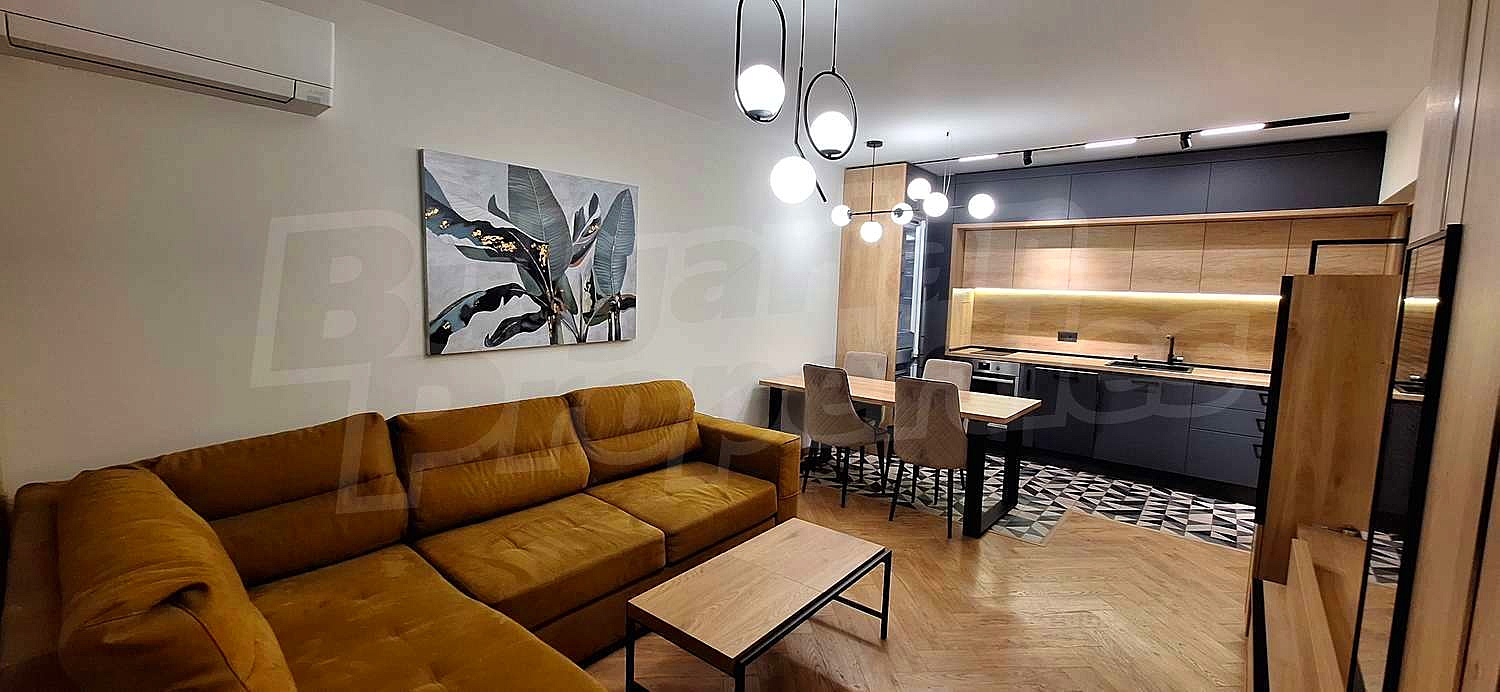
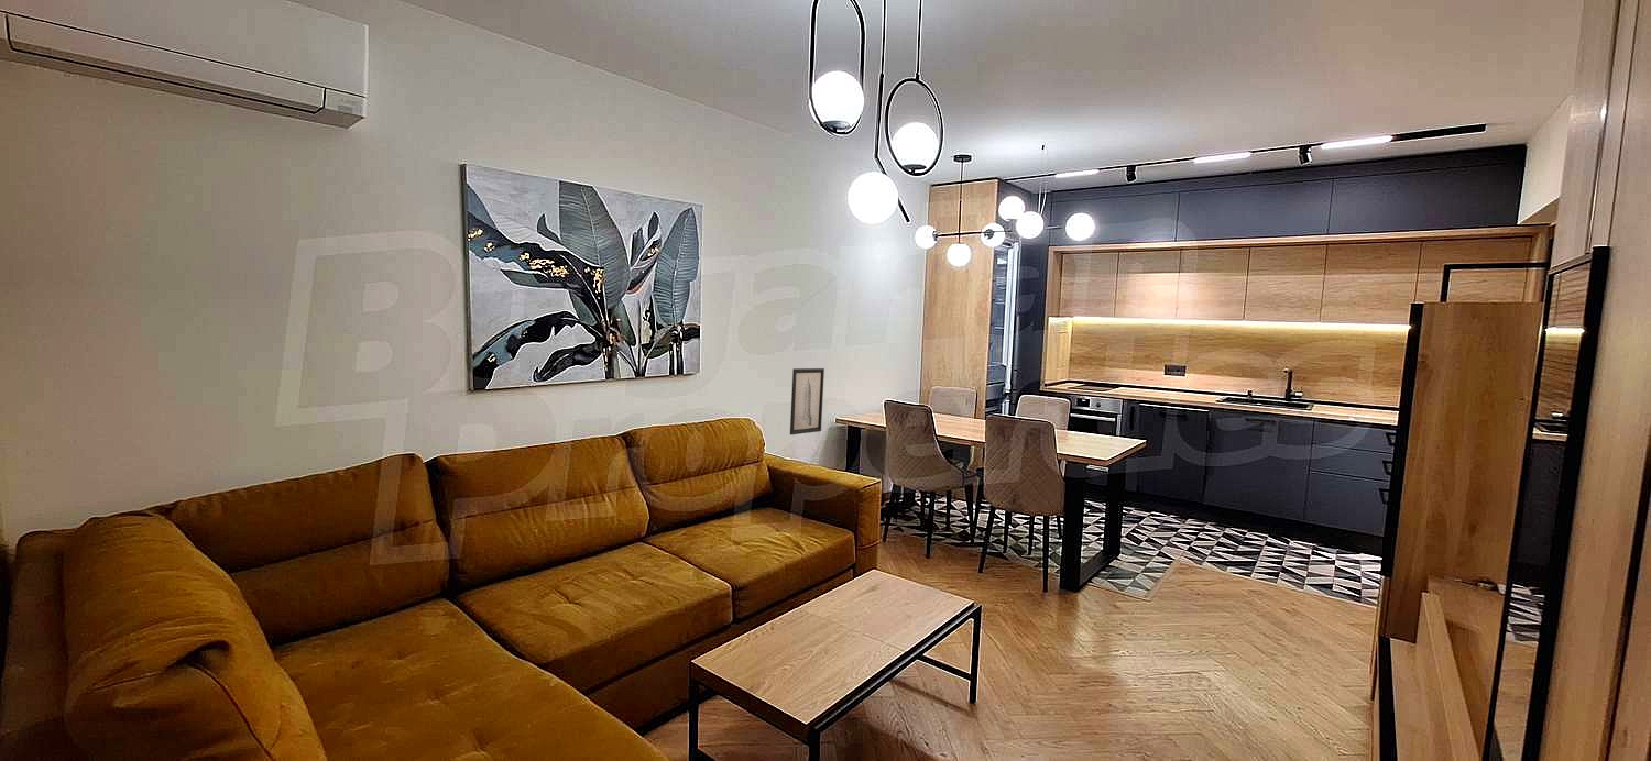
+ wall art (807, 400)
